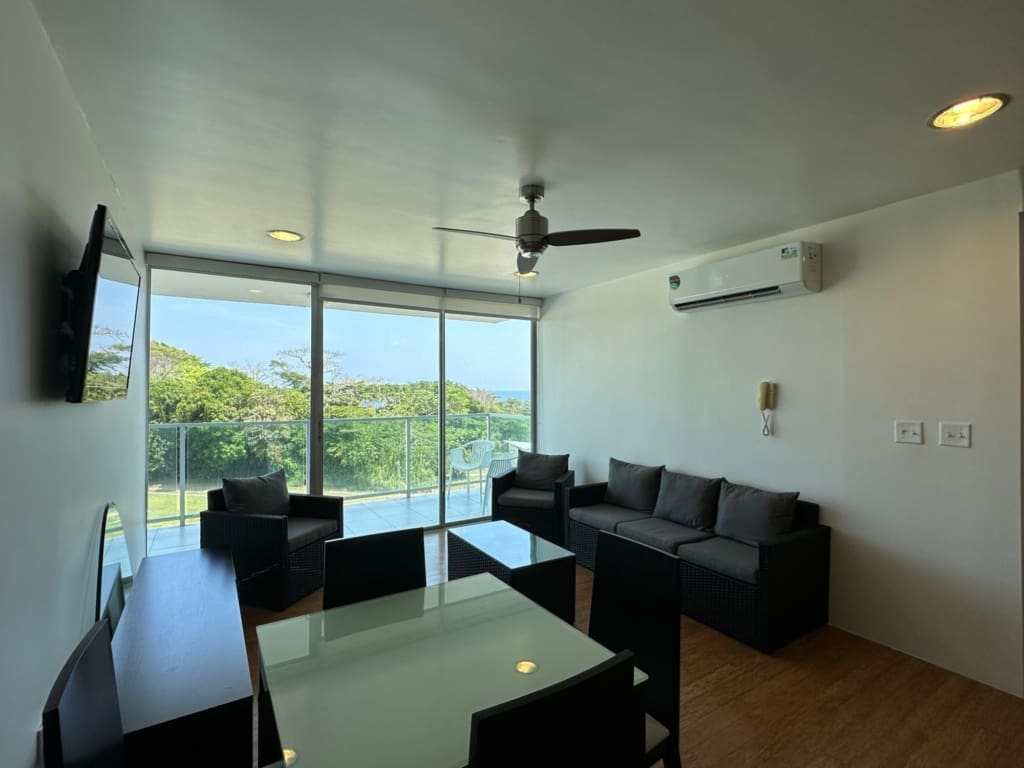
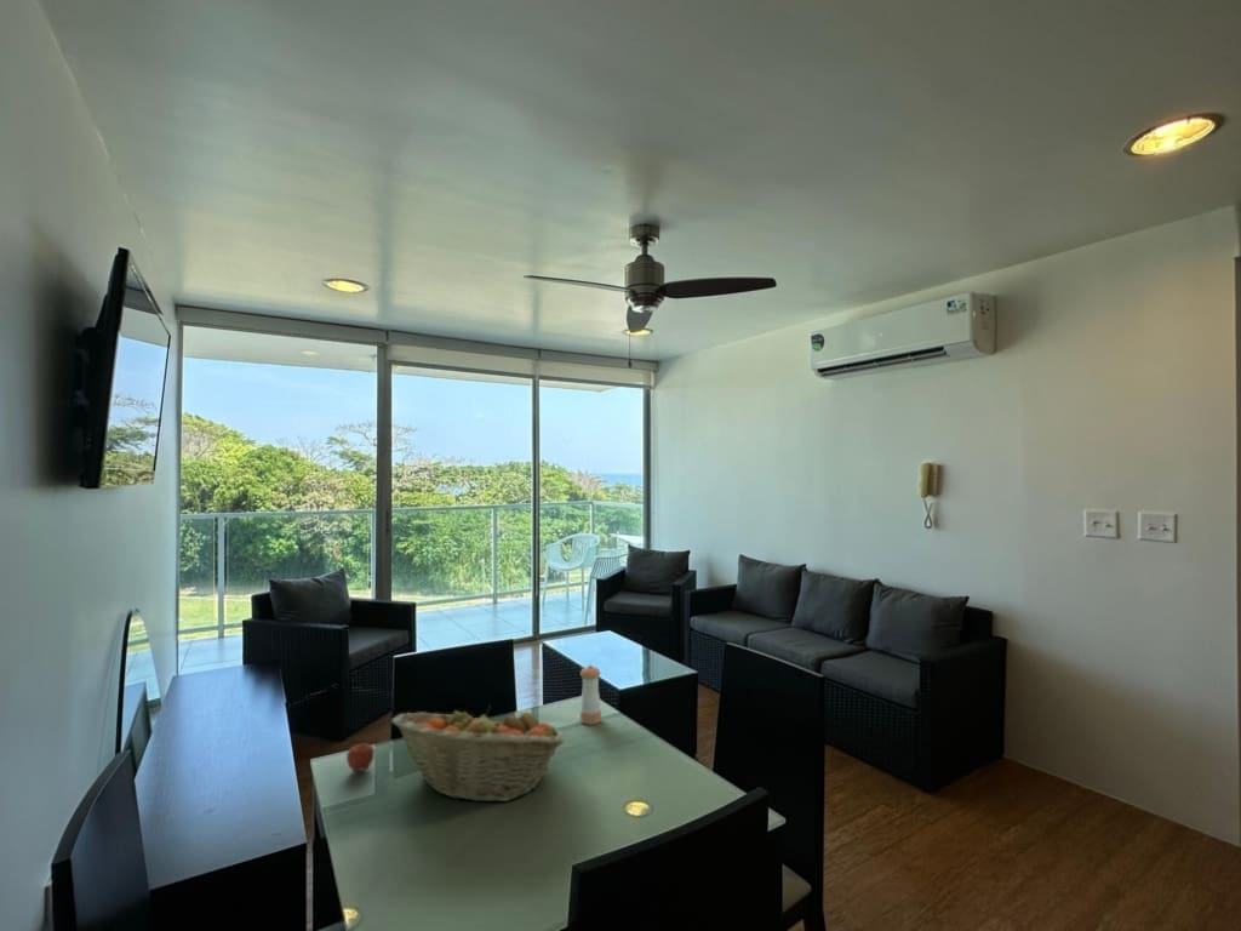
+ fruit basket (479, 741)
+ pepper shaker (590, 692)
+ apple (360, 755)
